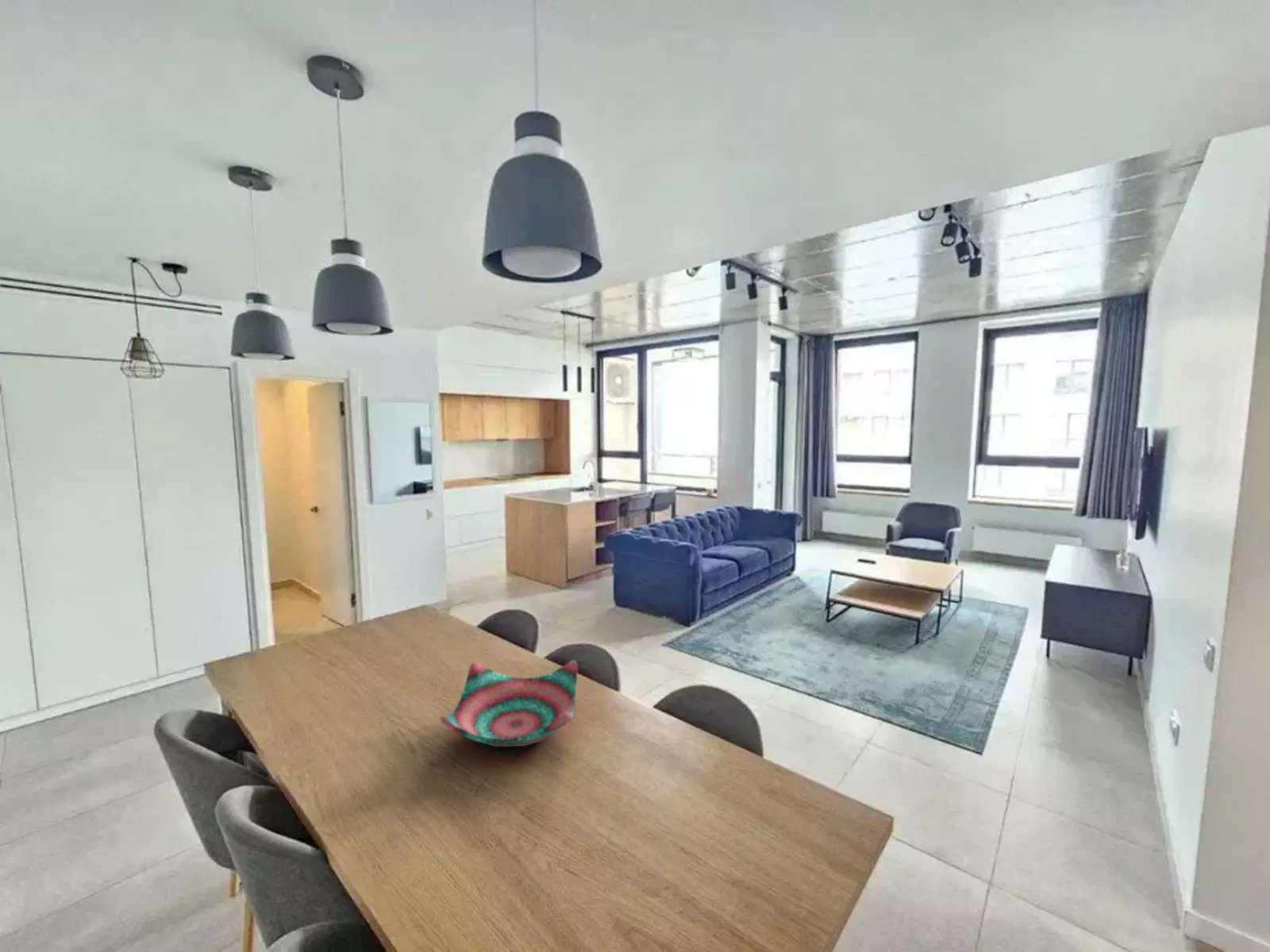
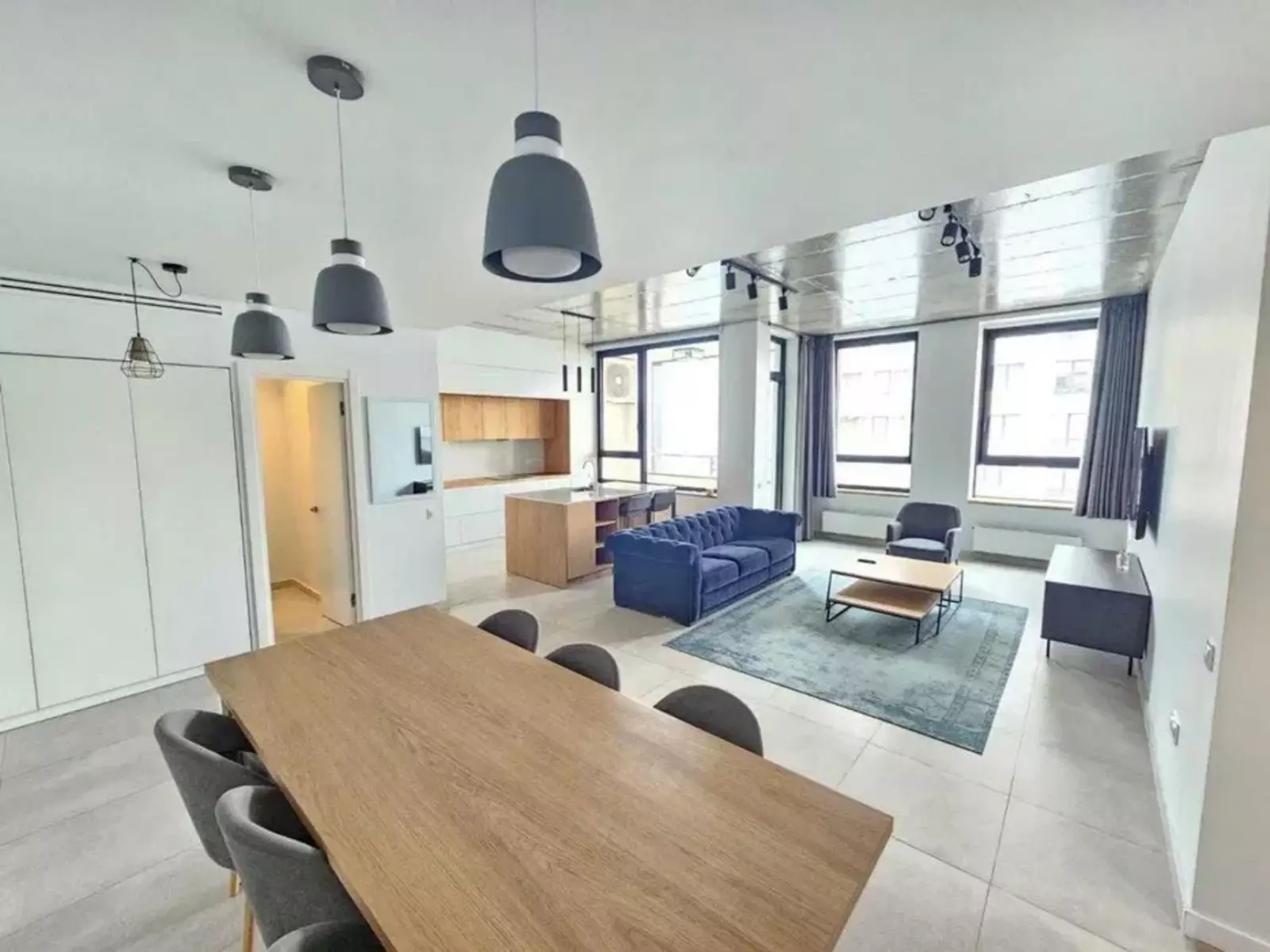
- decorative bowl (515, 707)
